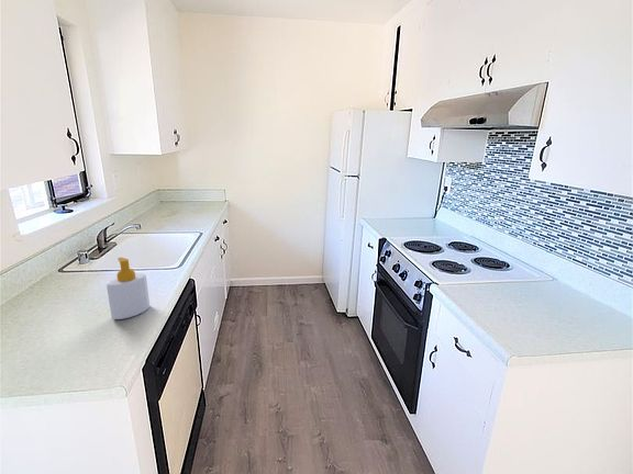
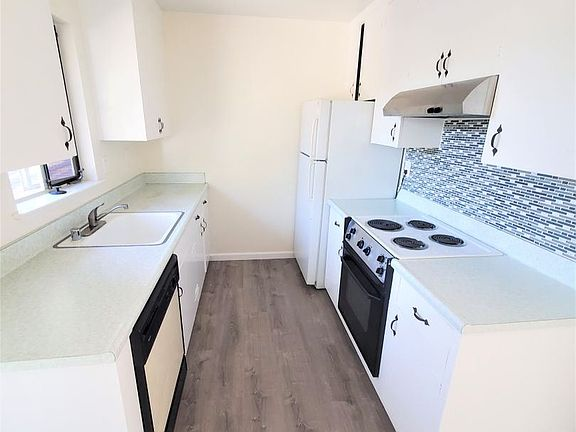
- soap bottle (127, 286)
